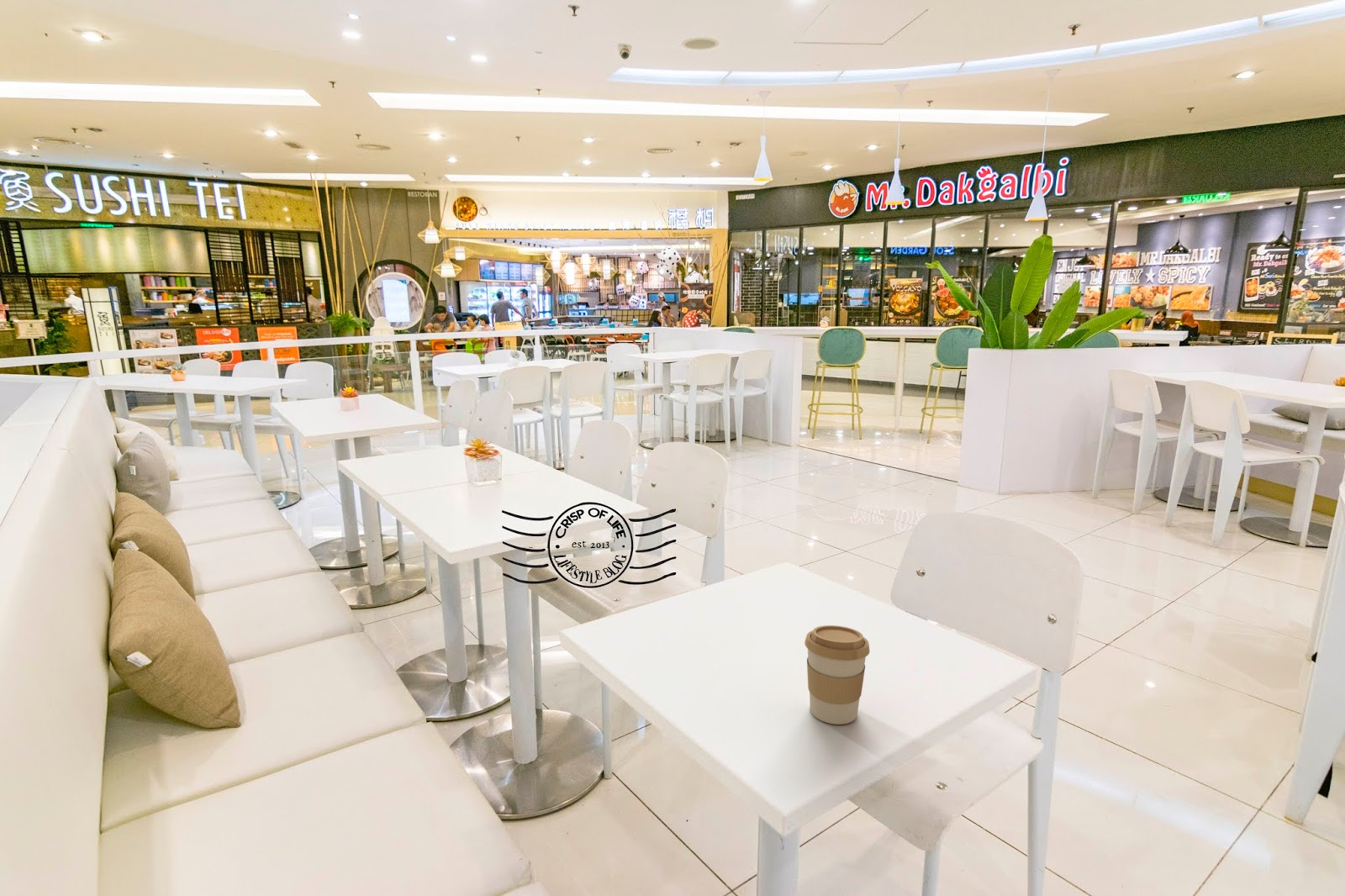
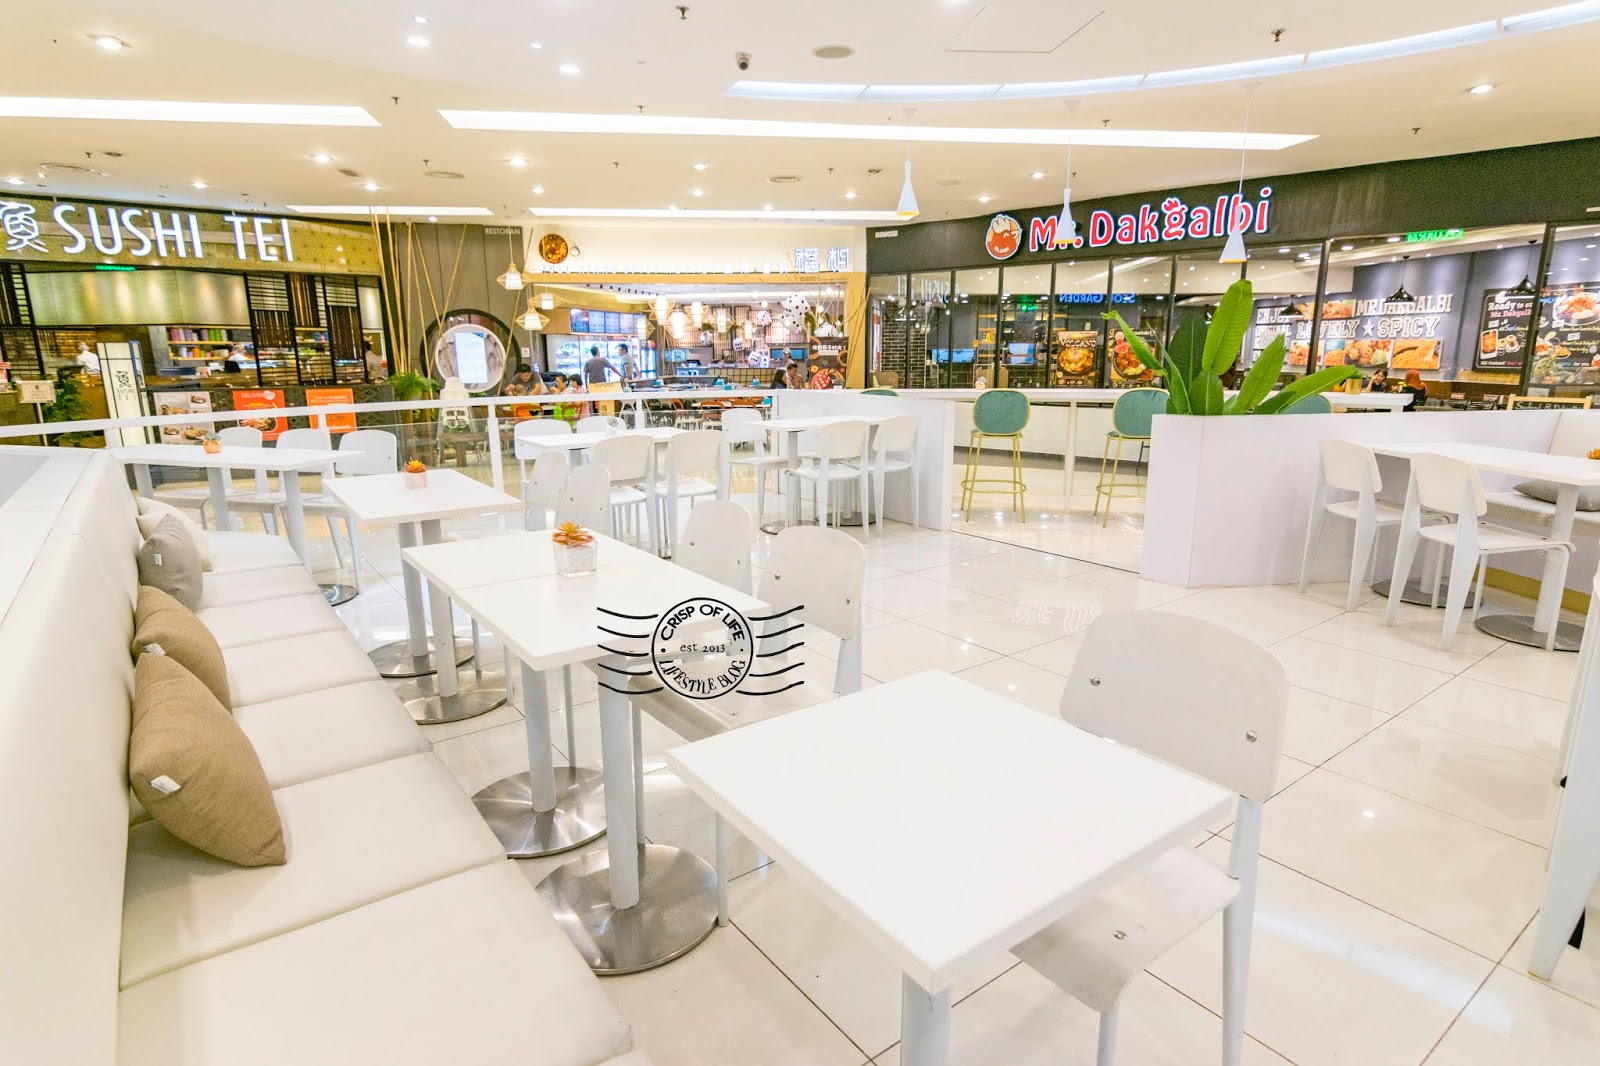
- coffee cup (835, 671)
